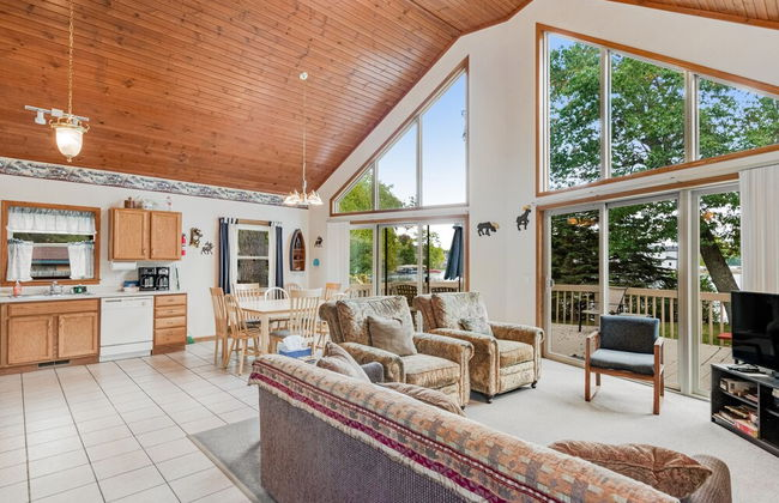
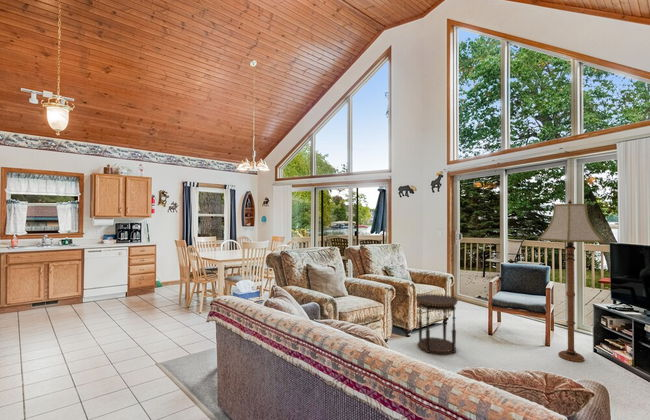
+ floor lamp (570, 277)
+ side table (443, 322)
